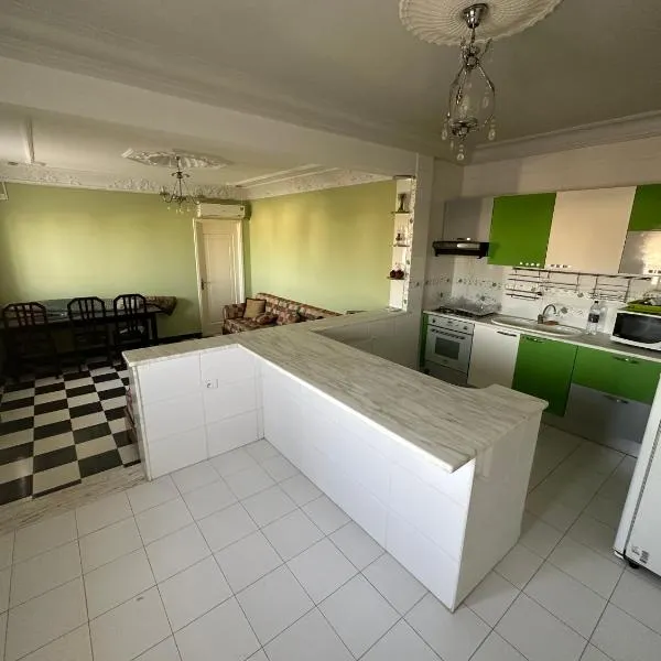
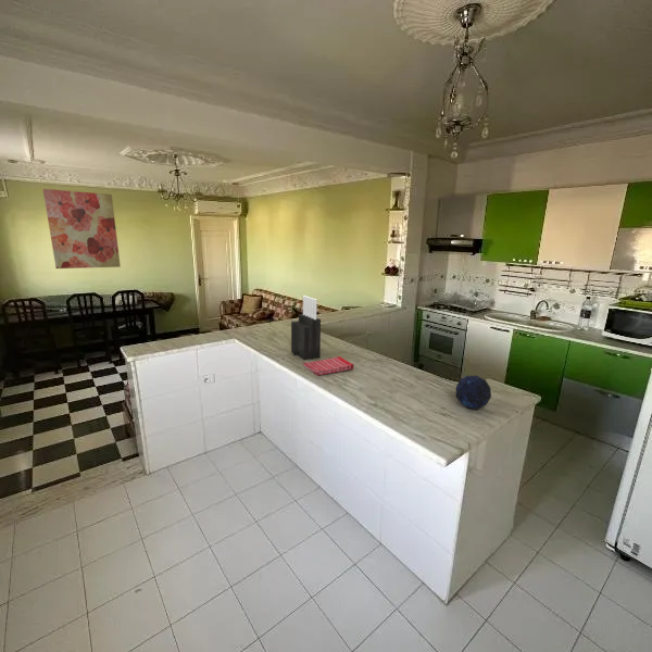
+ dish towel (328, 364)
+ wall art (84, 230)
+ decorative orb (473, 391)
+ knife block (303, 326)
